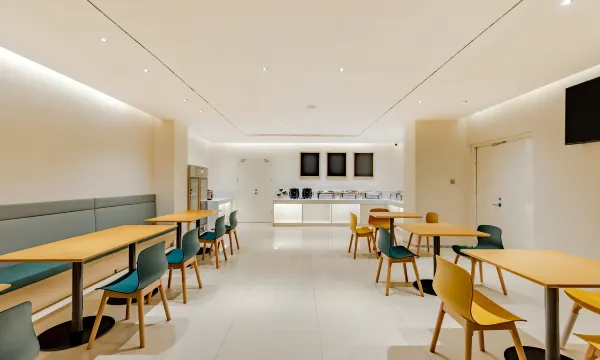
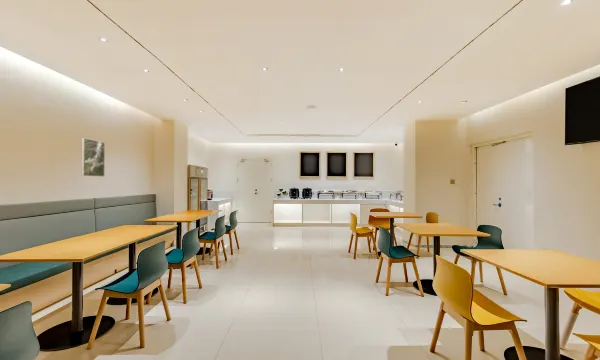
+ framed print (93, 158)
